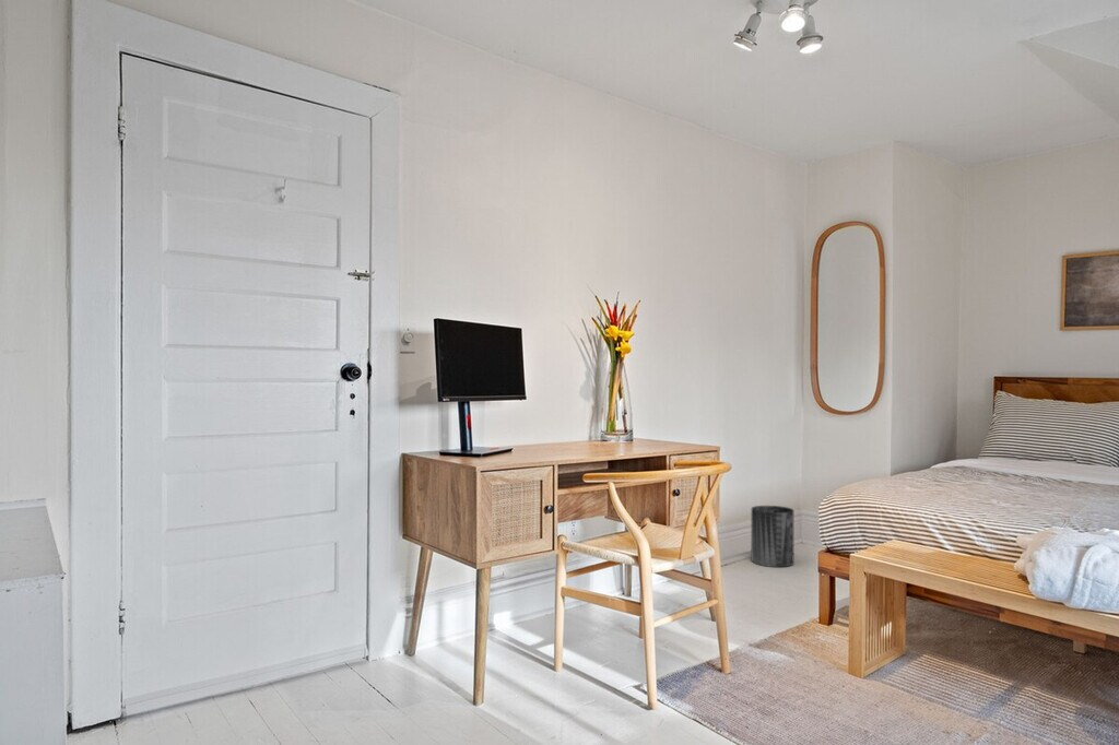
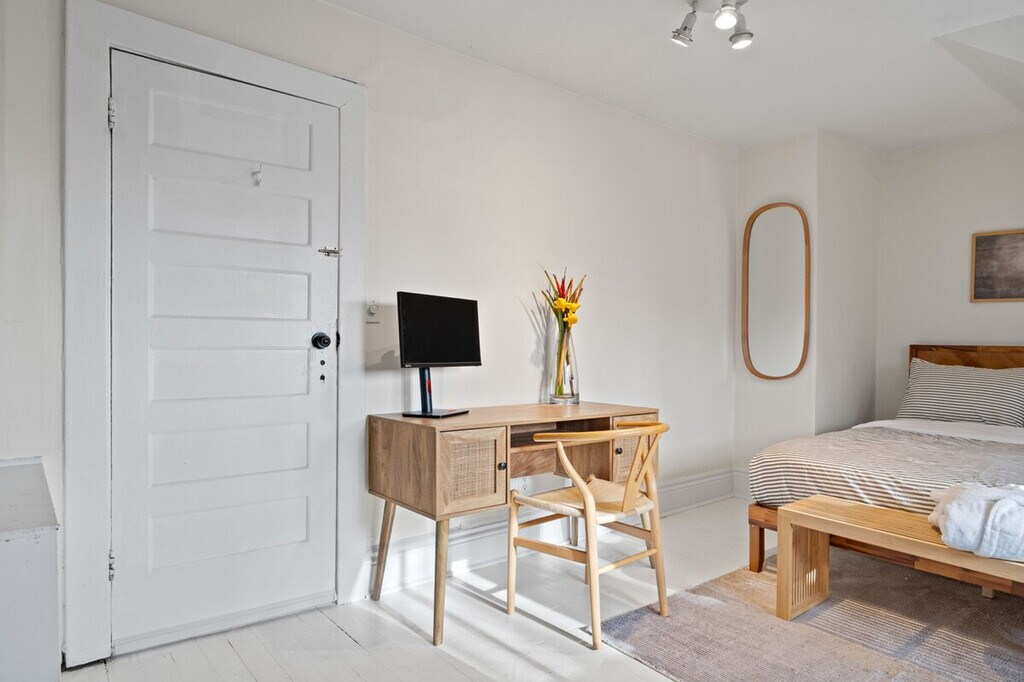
- trash can (771, 535)
